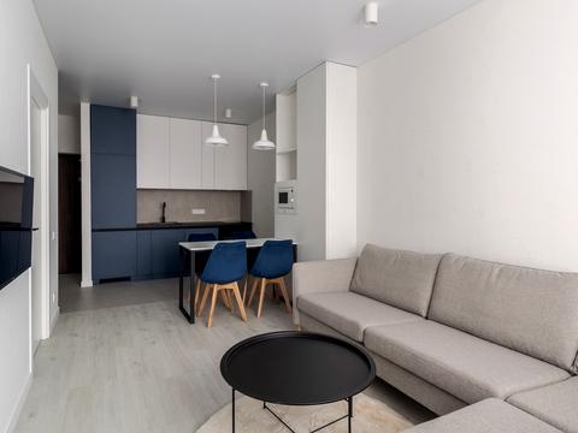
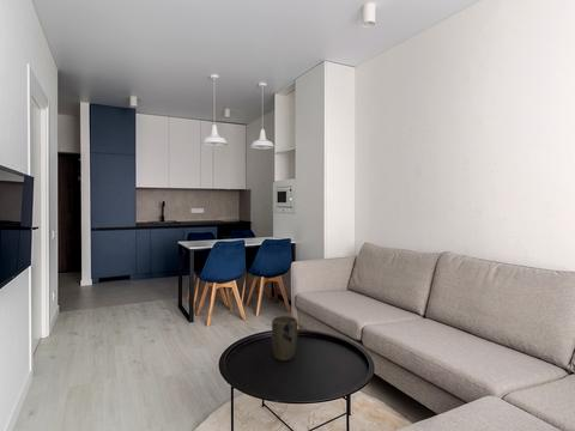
+ plant pot (284, 338)
